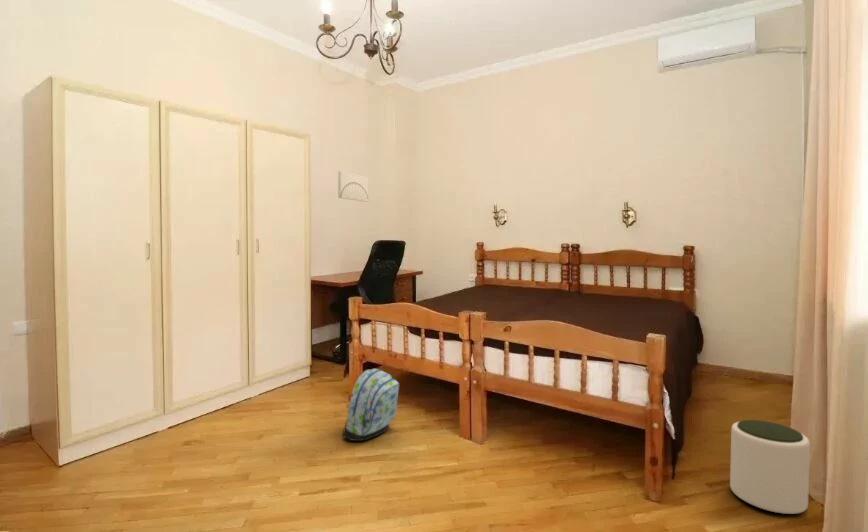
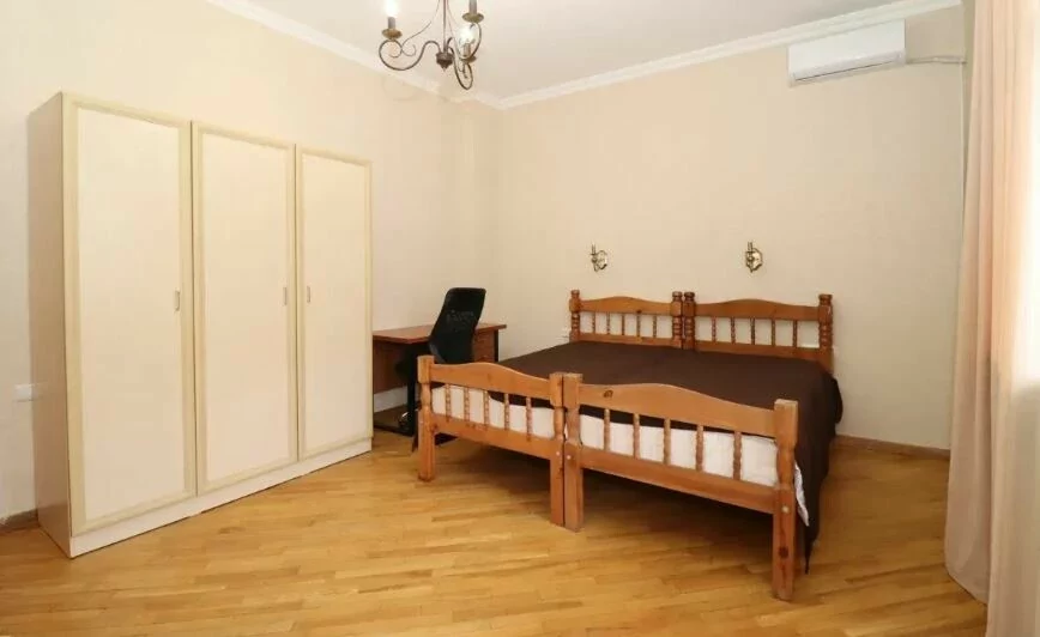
- wall art (353, 186)
- plant pot (768, 464)
- backpack (373, 402)
